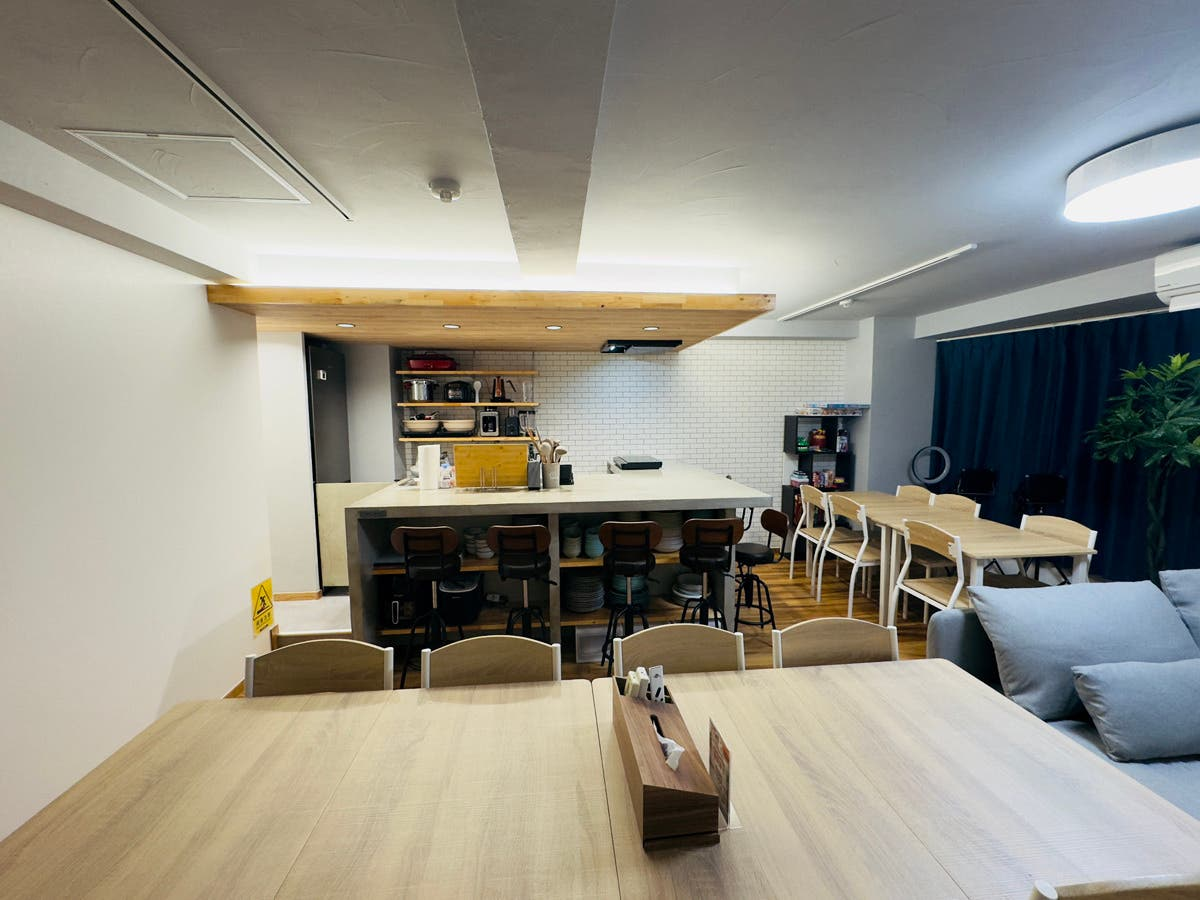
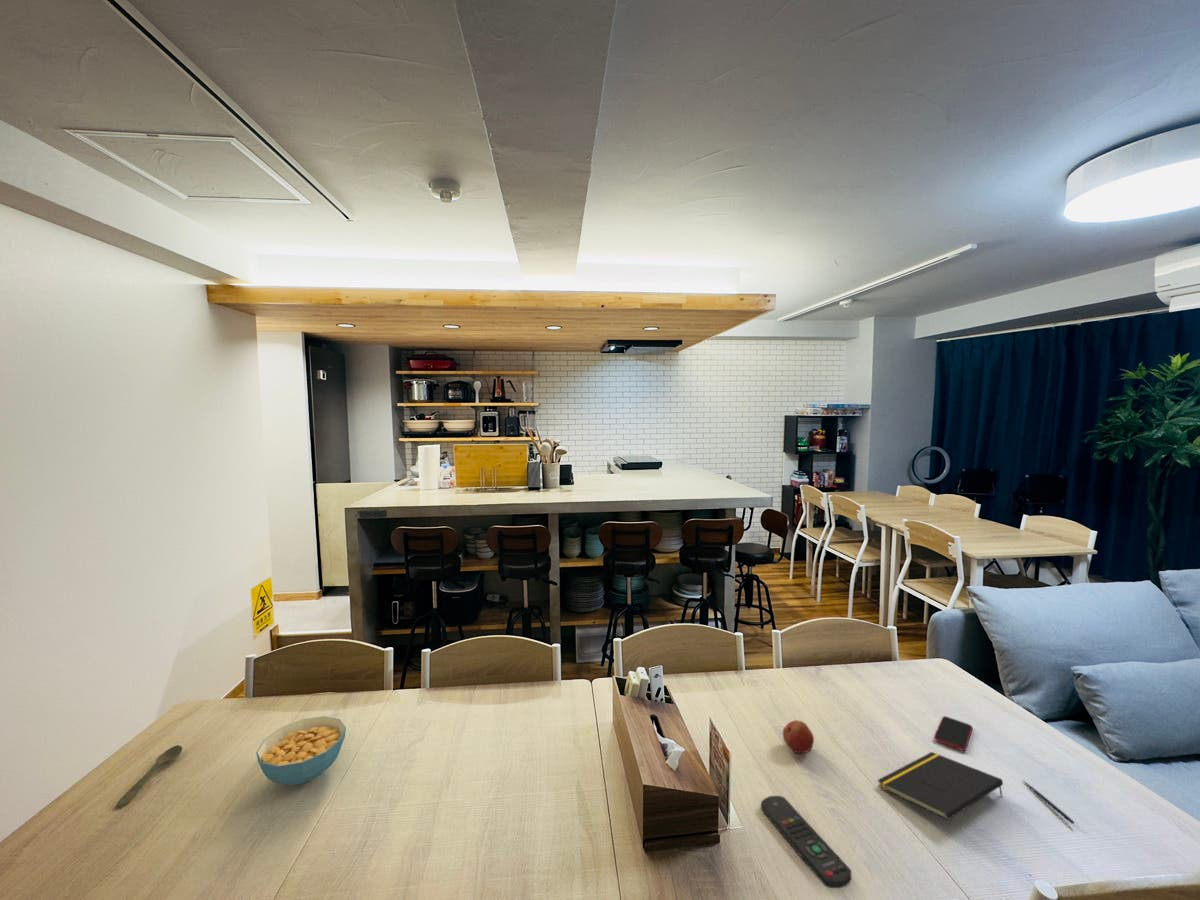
+ pen (1046, 799)
+ remote control (802, 837)
+ smartphone (953, 732)
+ cereal bowl (303, 757)
+ fruit (798, 736)
+ spoon (150, 774)
+ notepad (938, 782)
